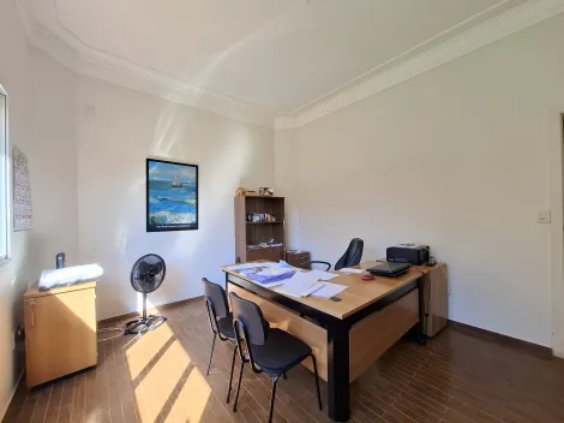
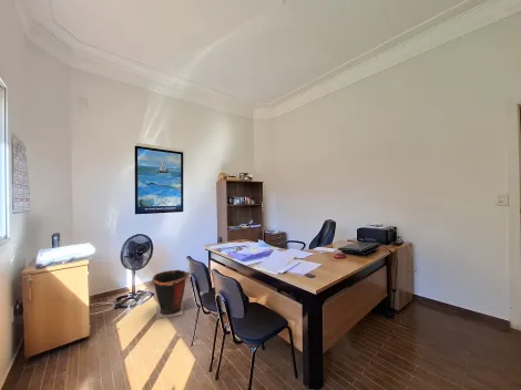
+ waste bin (171, 290)
